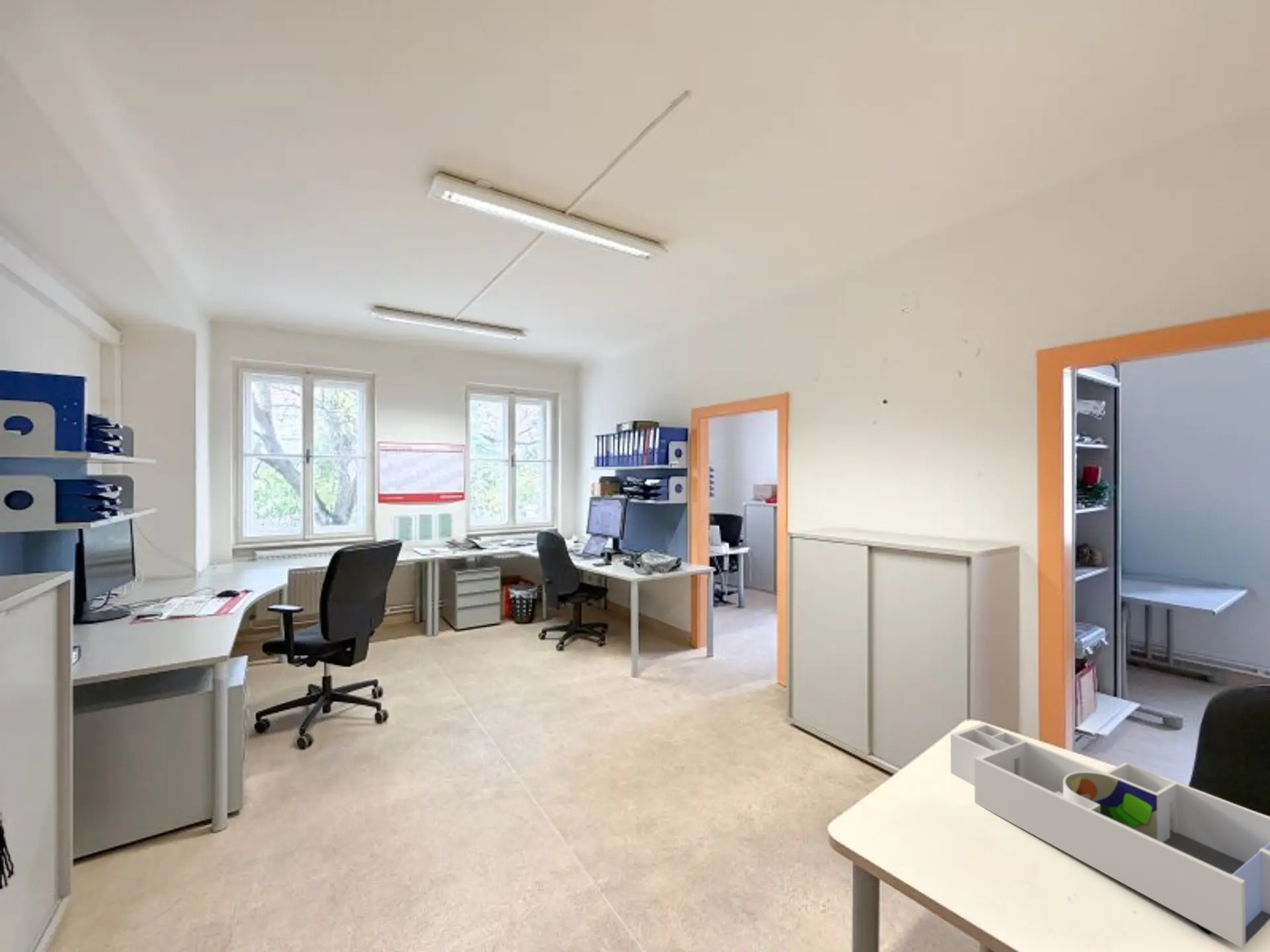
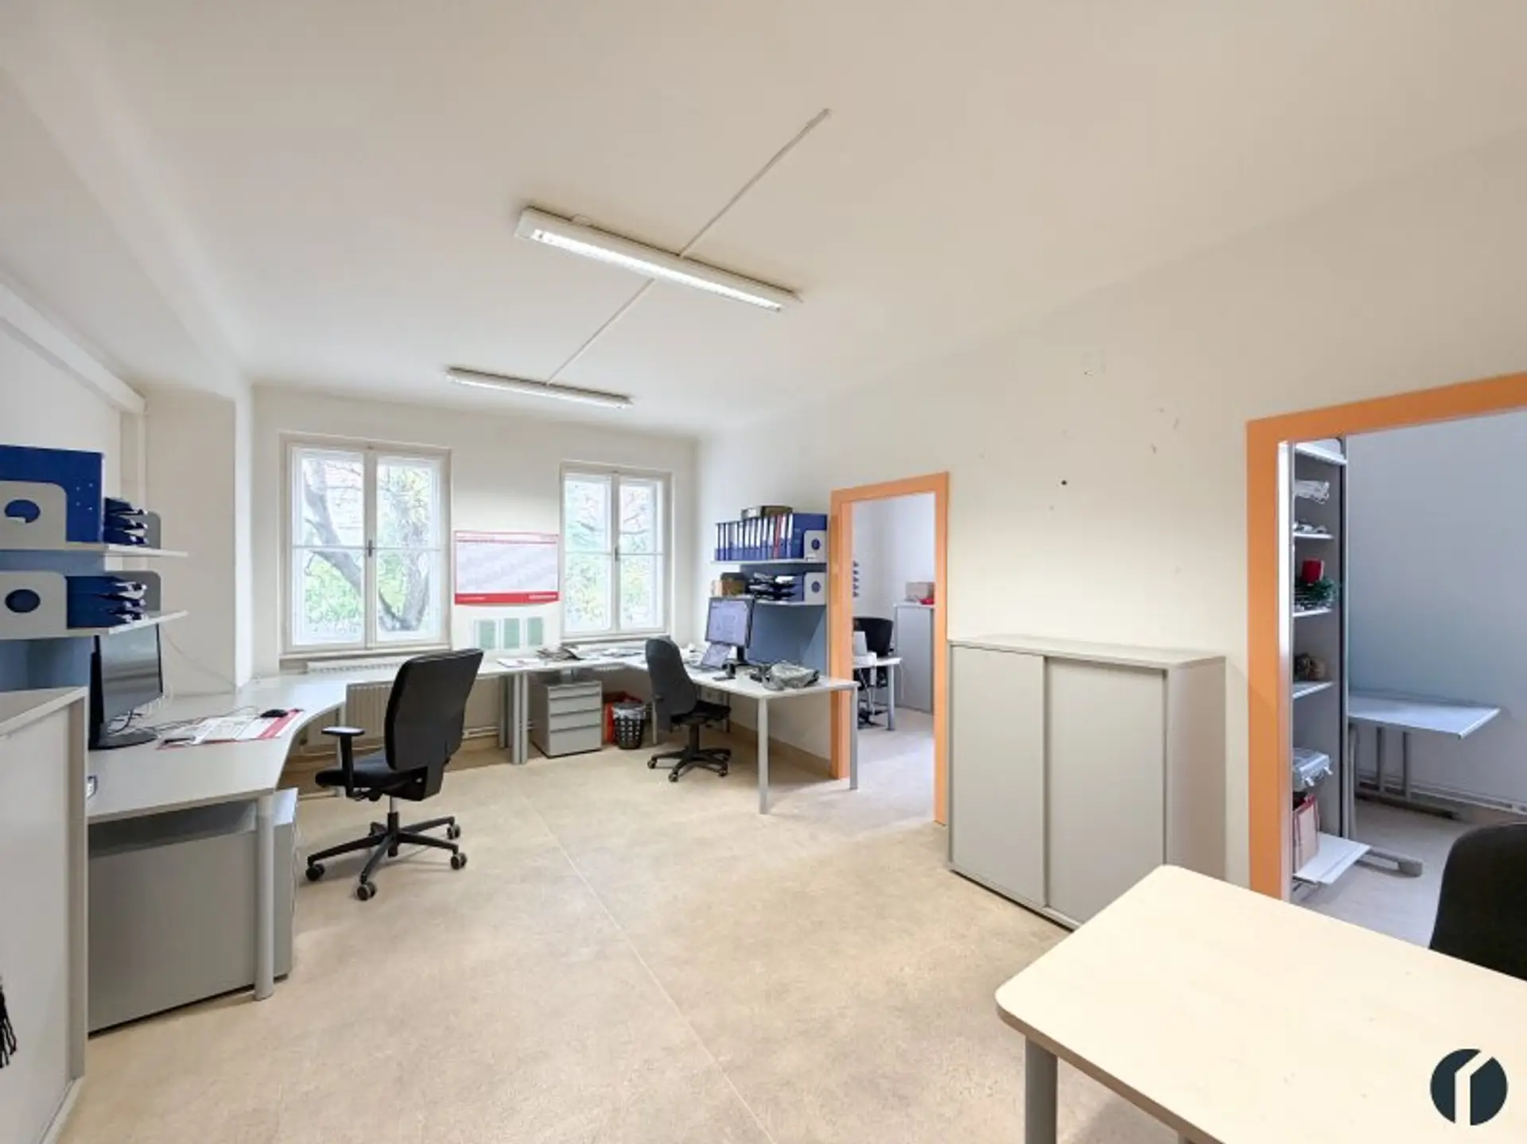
- desk organizer (1091, 801)
